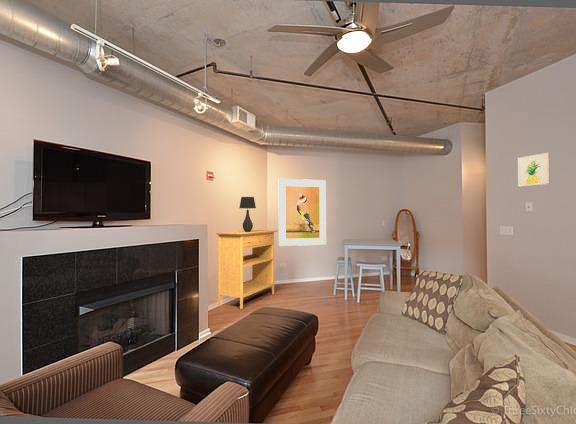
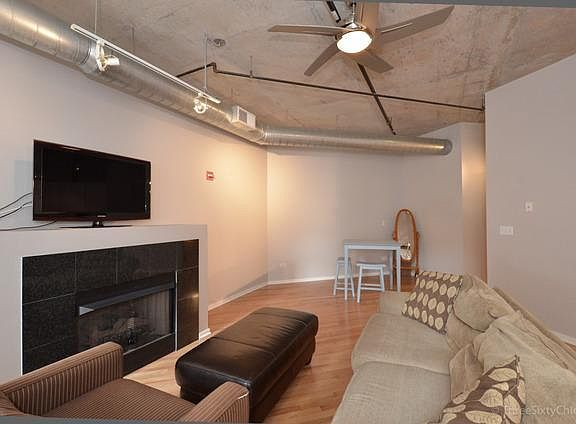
- console table (249, 265)
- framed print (302, 212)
- wall art (533, 170)
- table lamp (247, 214)
